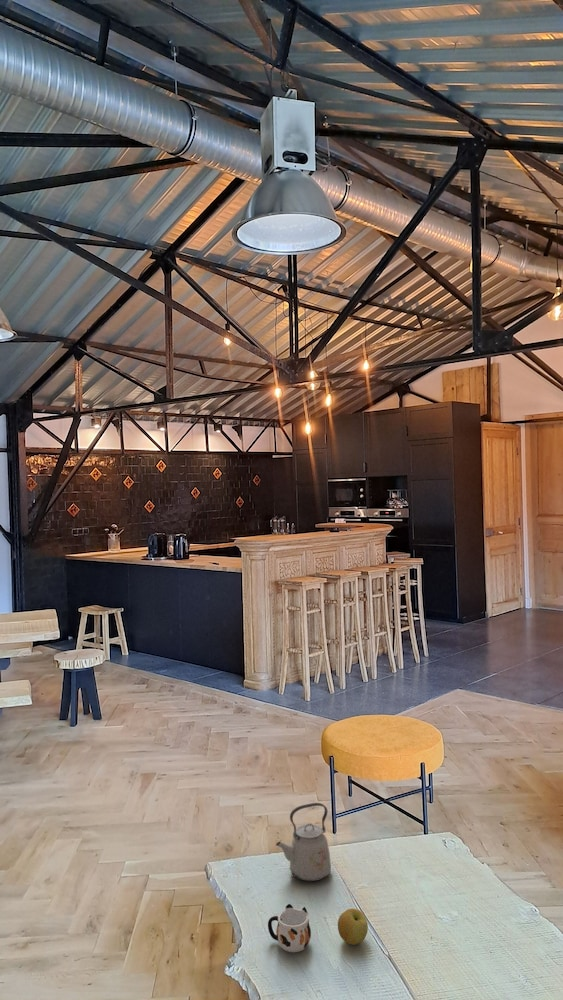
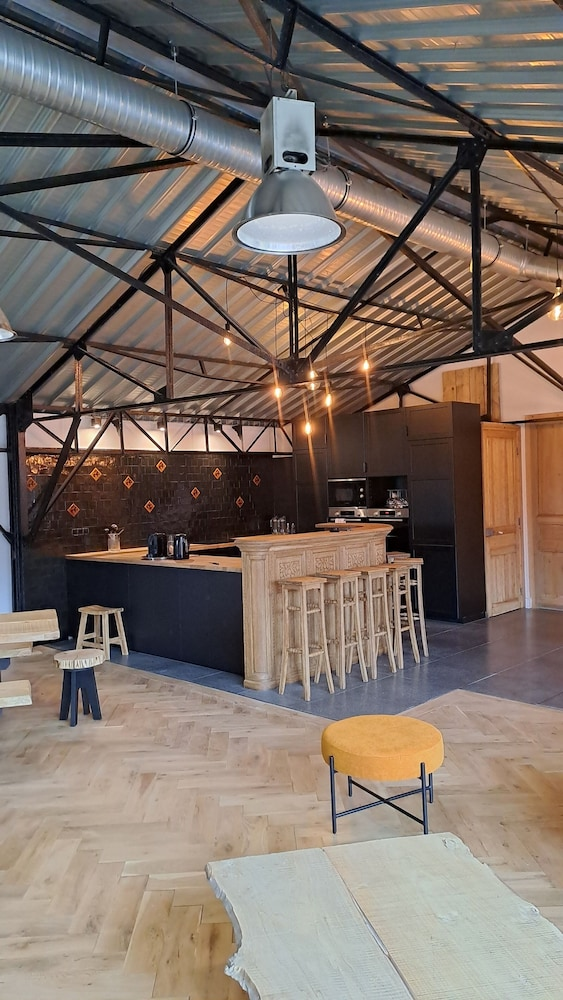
- mug (288, 927)
- kettle (302, 841)
- apple (352, 927)
